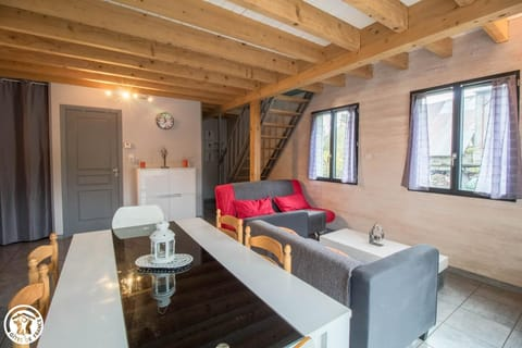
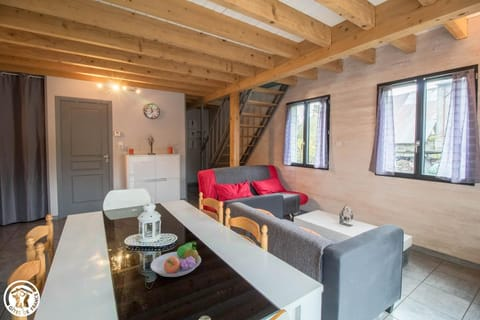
+ fruit bowl (178, 256)
